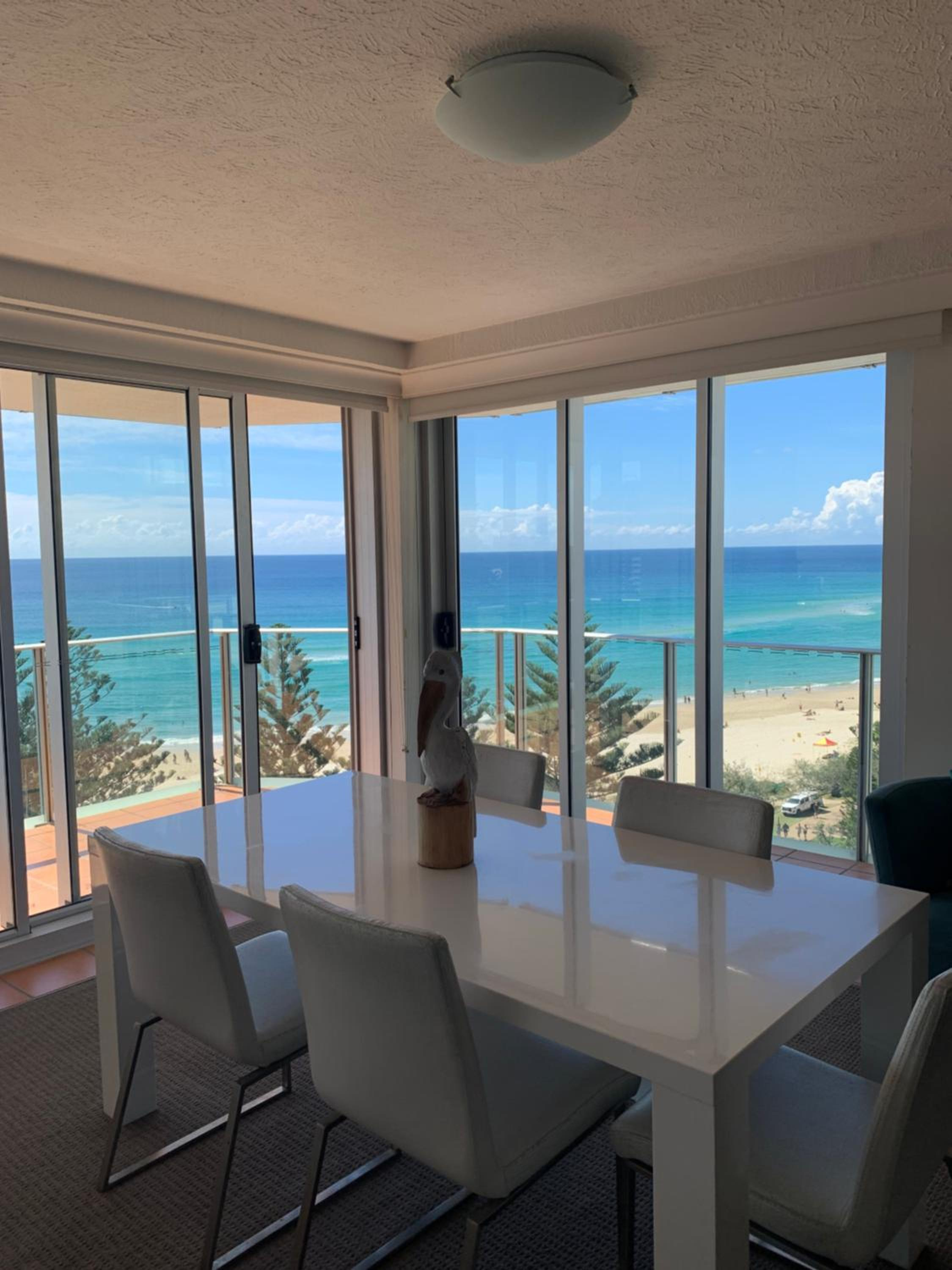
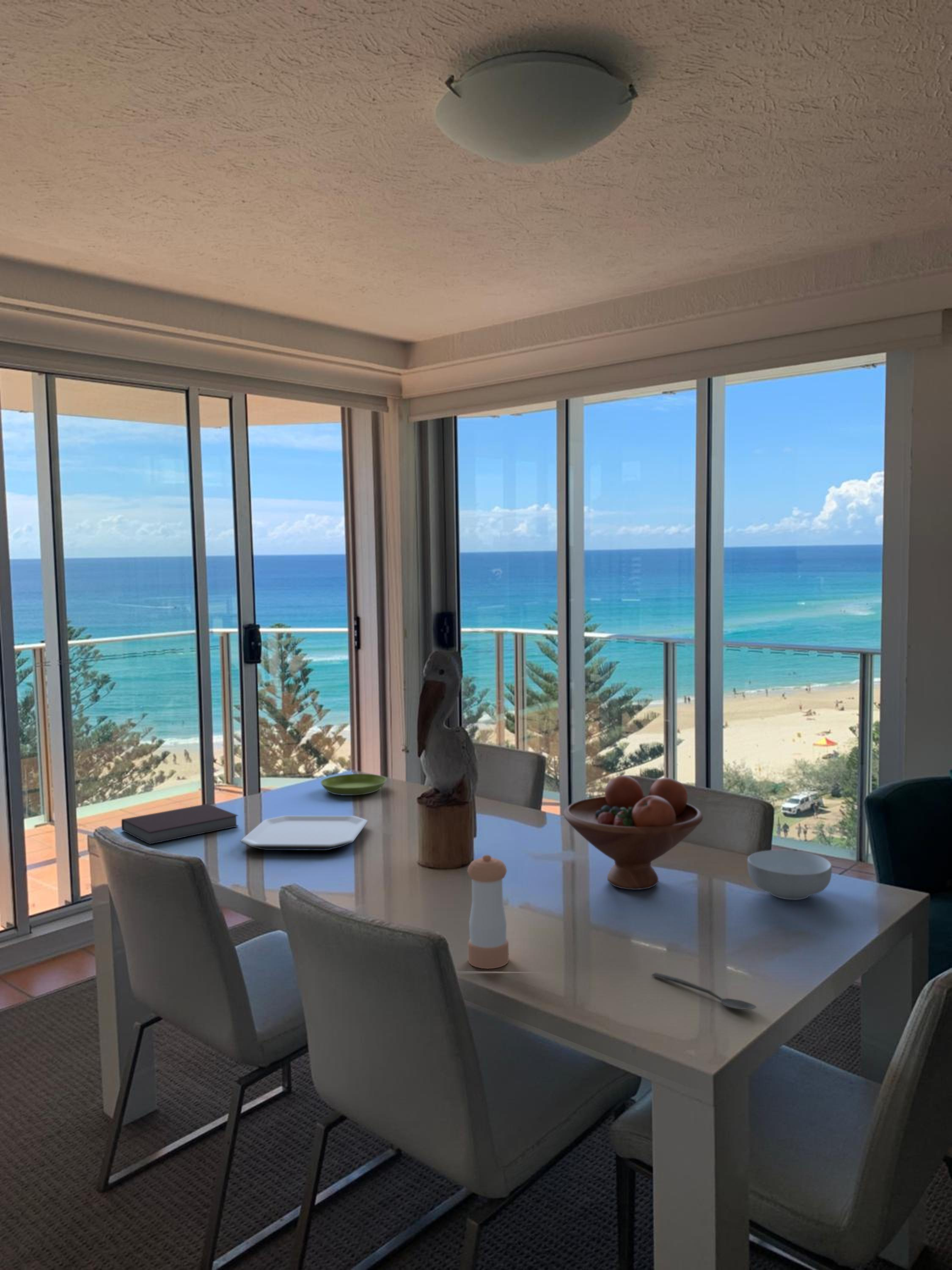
+ pepper shaker (487, 908)
+ spoon (702, 990)
+ notebook (180, 823)
+ plate (306, 833)
+ cereal bowl (789, 877)
+ fruit bowl (632, 833)
+ saucer (354, 785)
